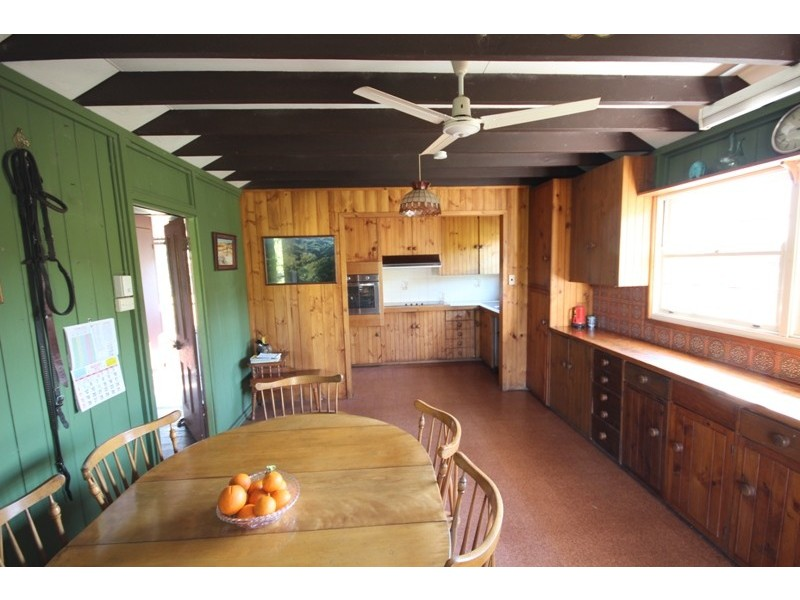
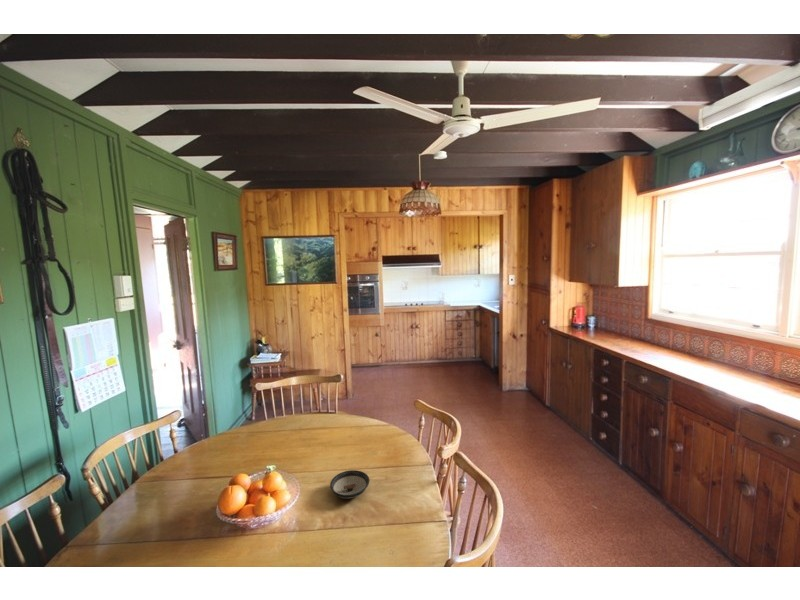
+ saucer (350, 486)
